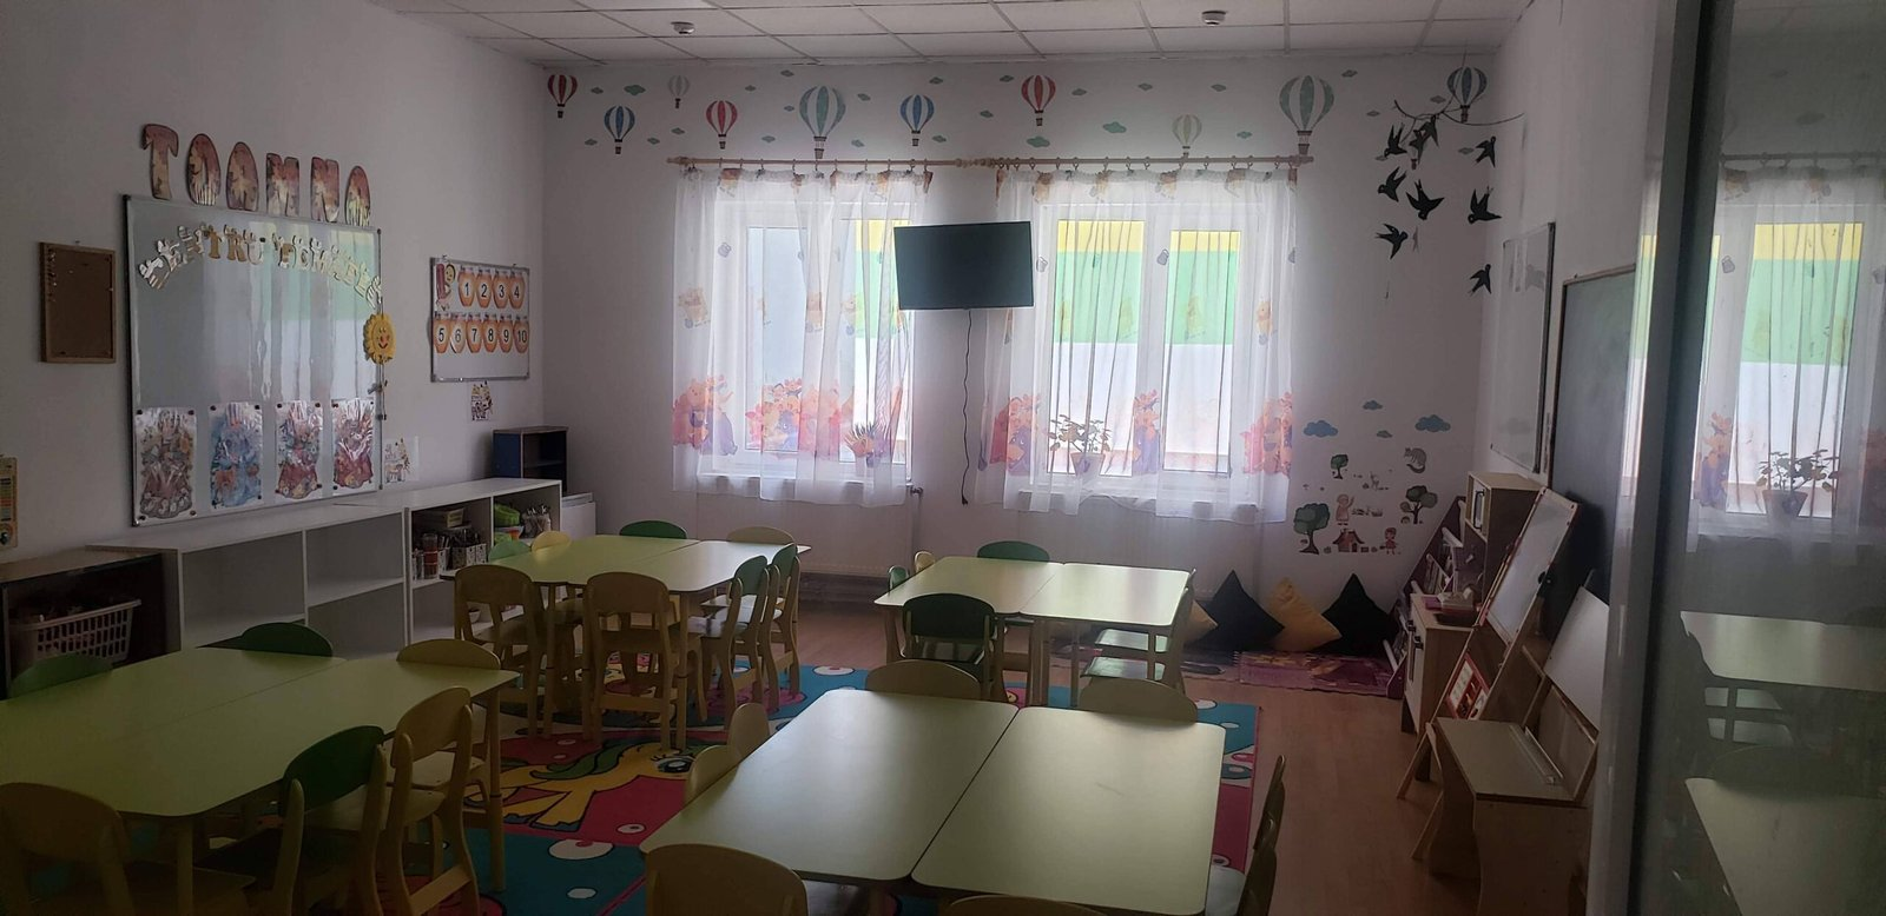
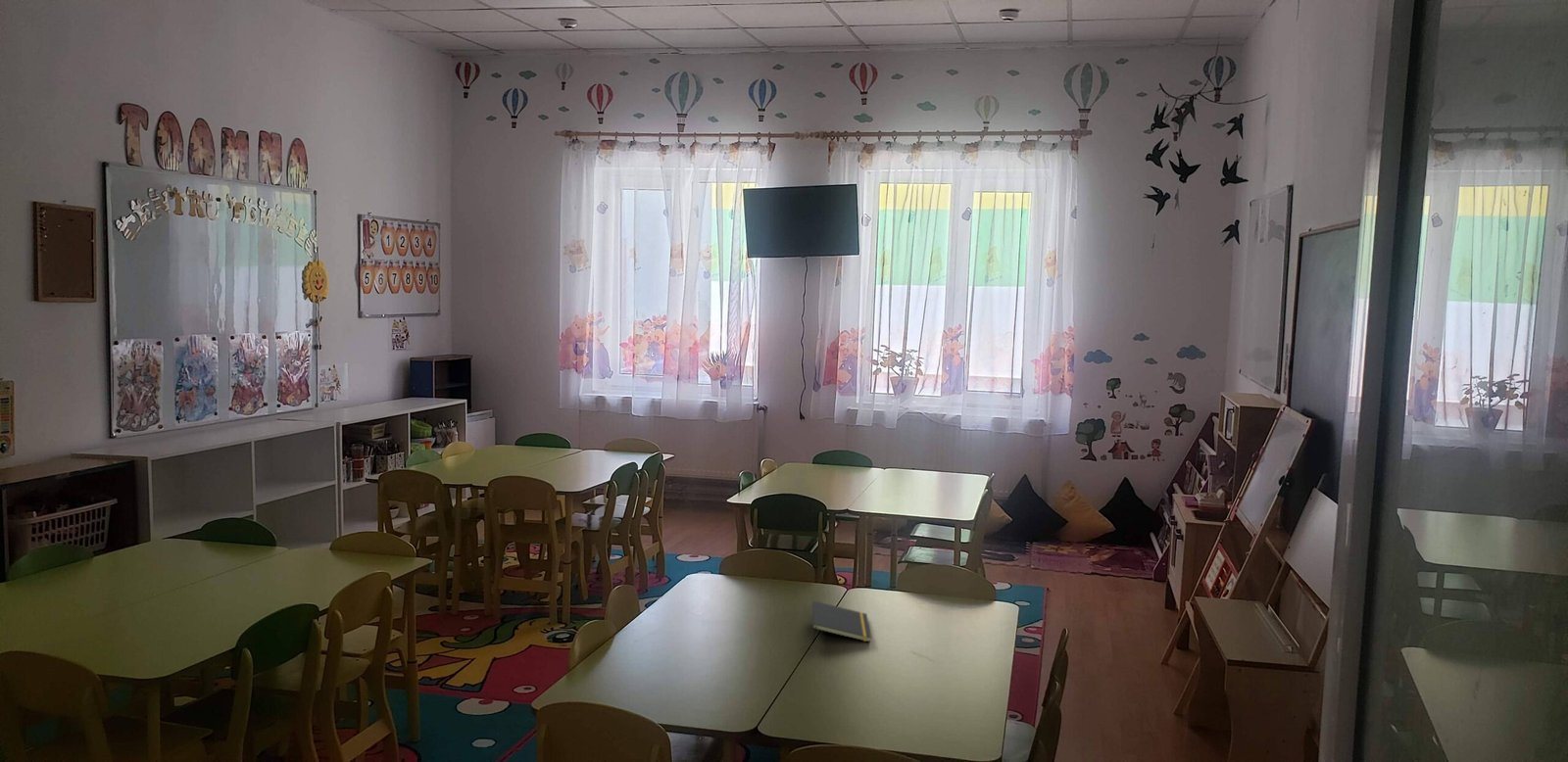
+ notepad (840, 620)
